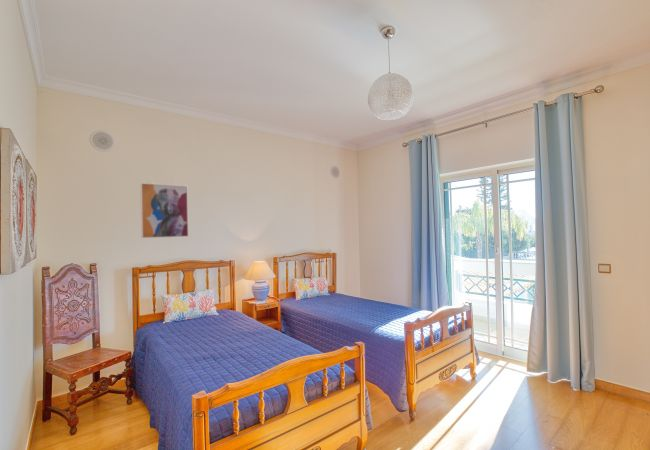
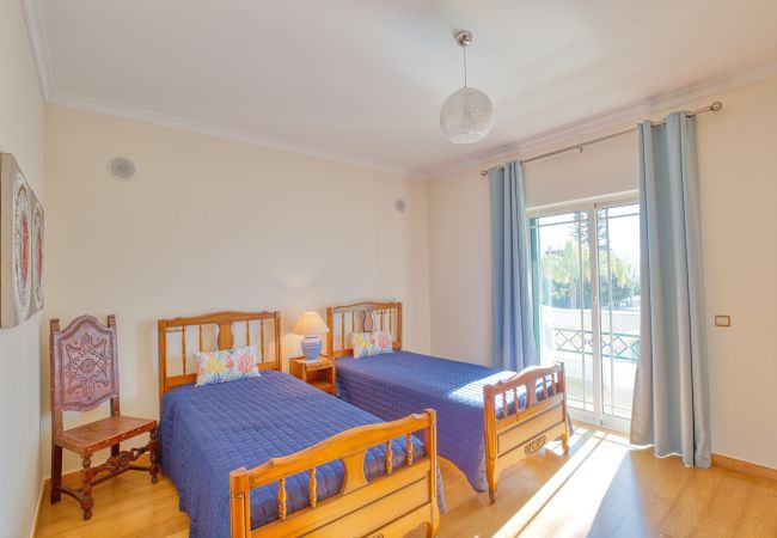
- wall art (165, 211)
